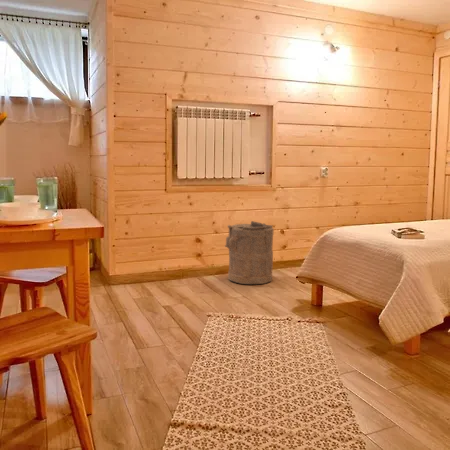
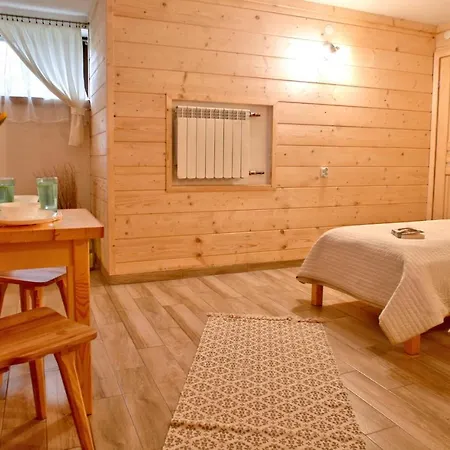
- laundry hamper (248, 250)
